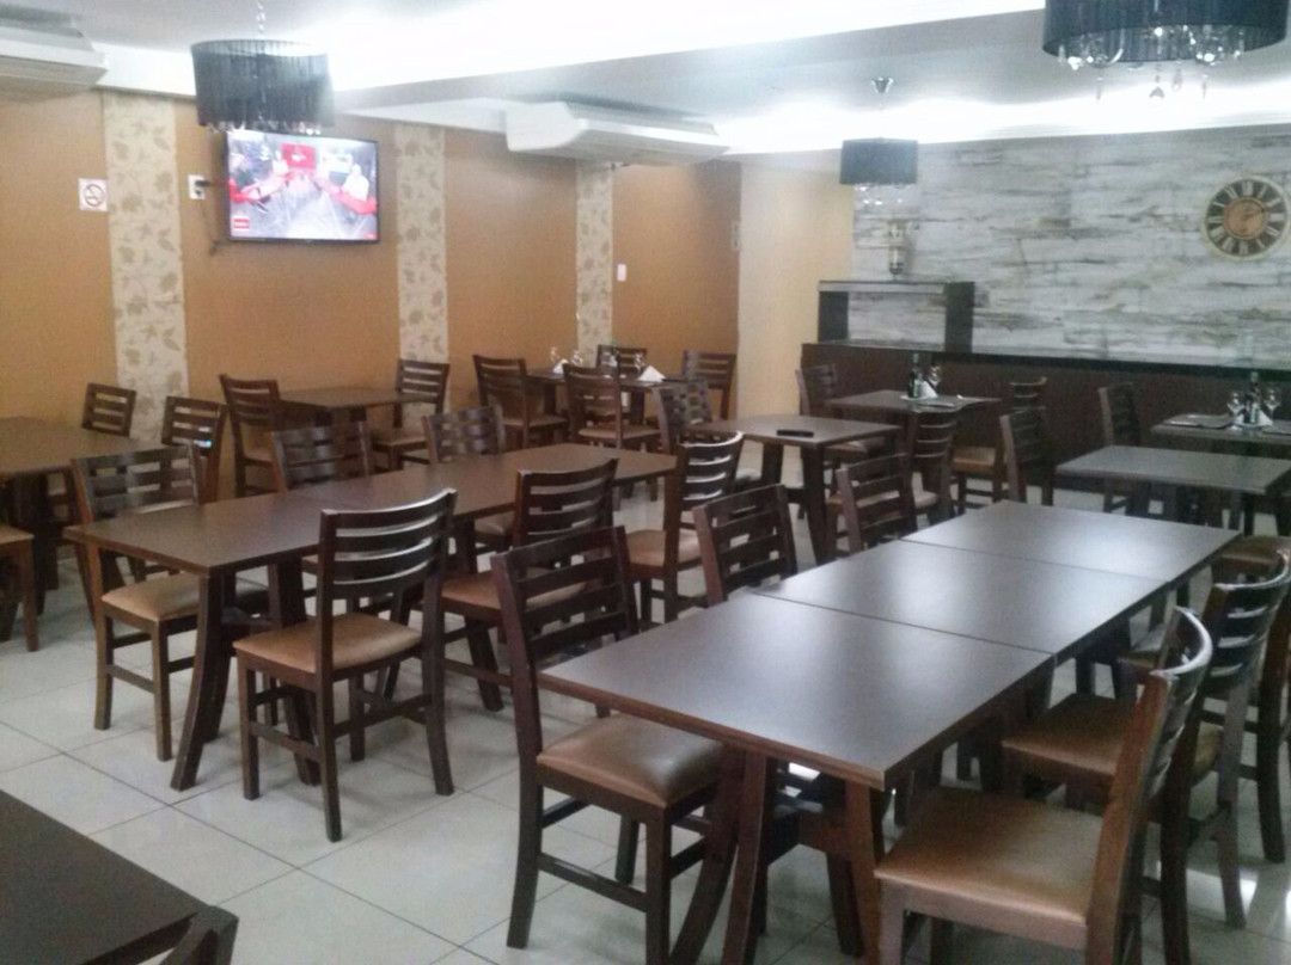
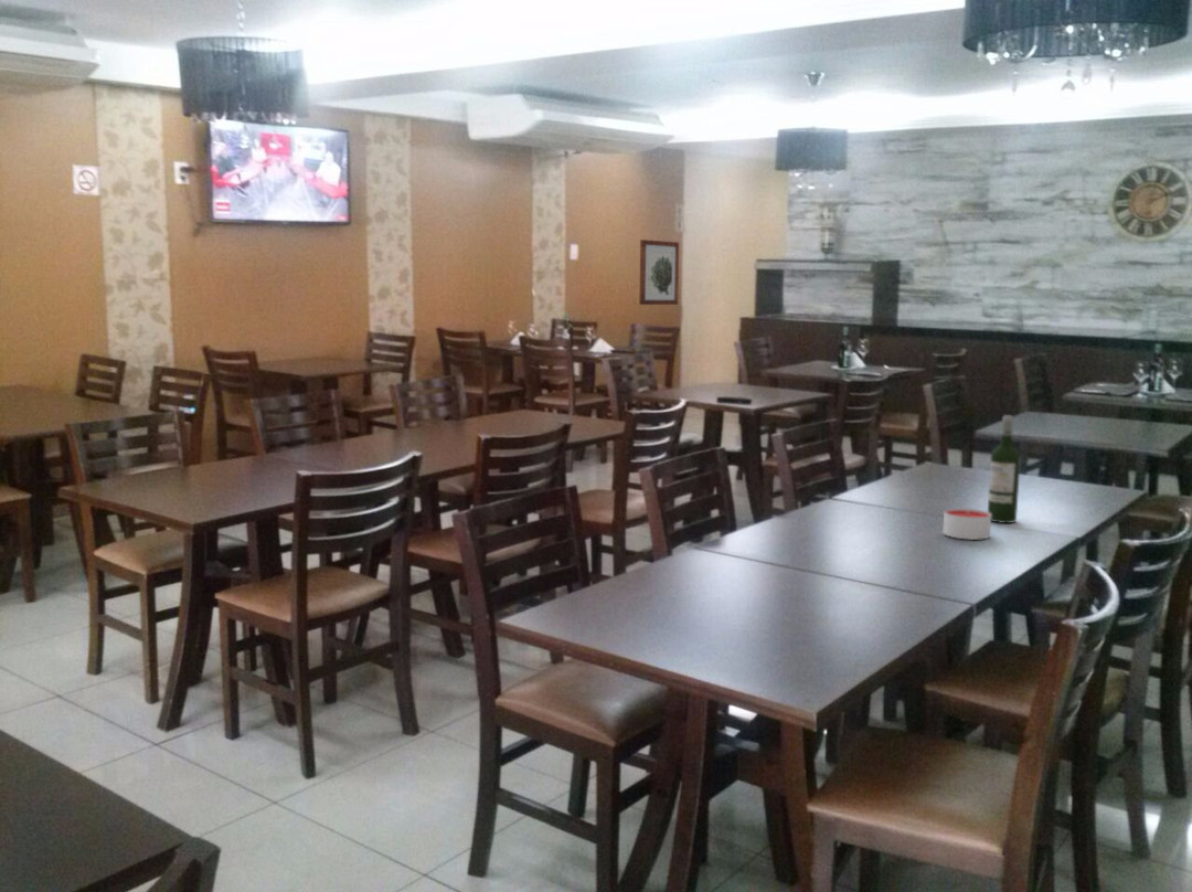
+ wine bottle (1004, 468)
+ wall art (659, 273)
+ candle (967, 522)
